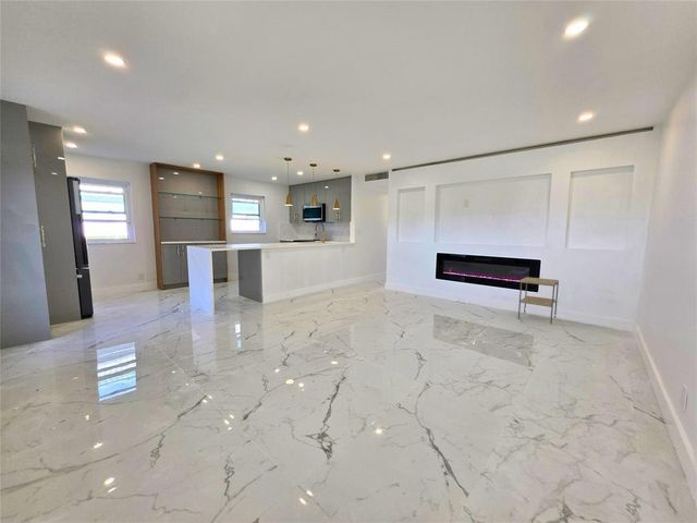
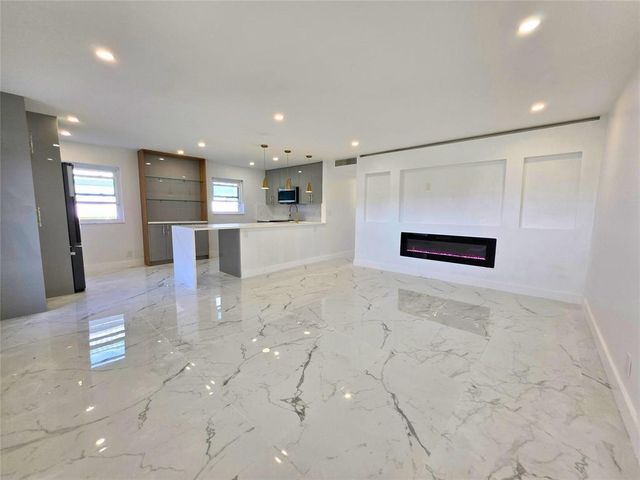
- side table (538, 299)
